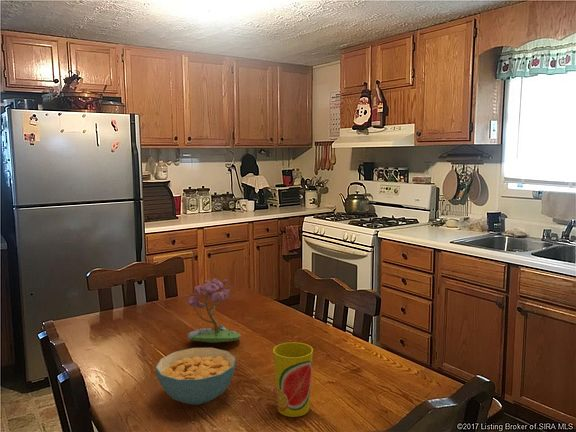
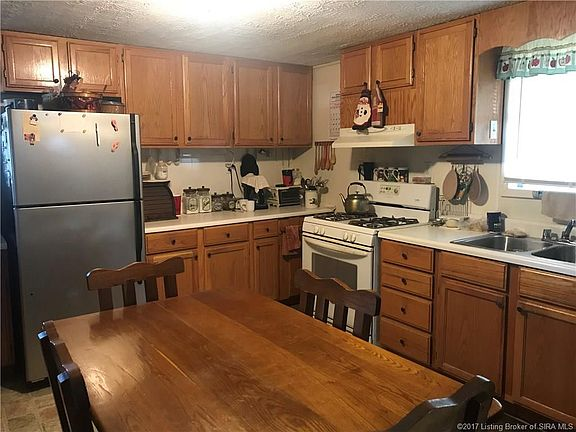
- cup (293, 379)
- cereal bowl (196, 380)
- flower arrangement (218, 303)
